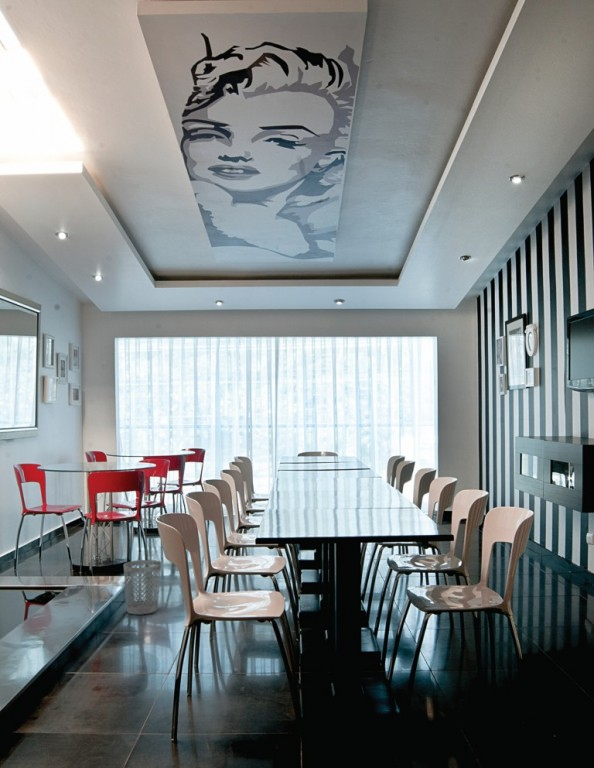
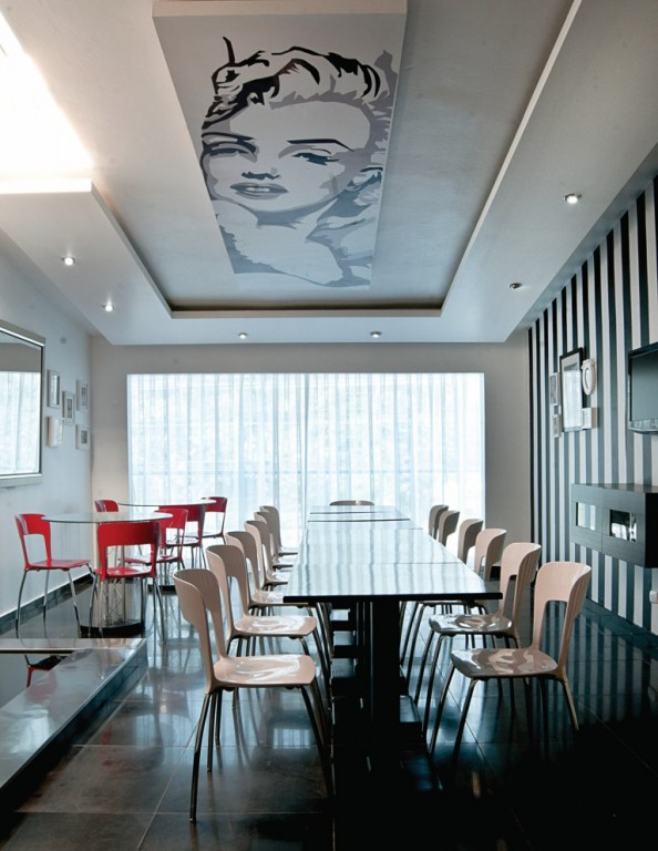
- wastebasket (142, 586)
